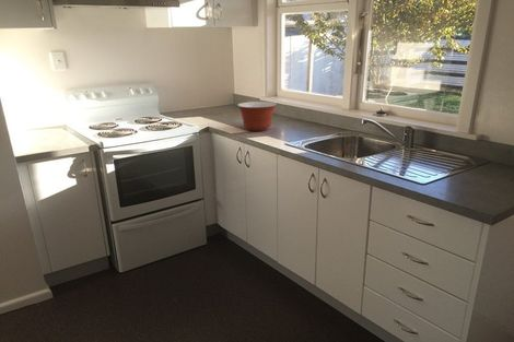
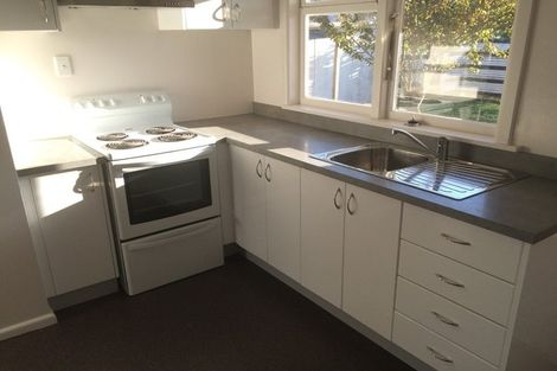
- mixing bowl (257, 116)
